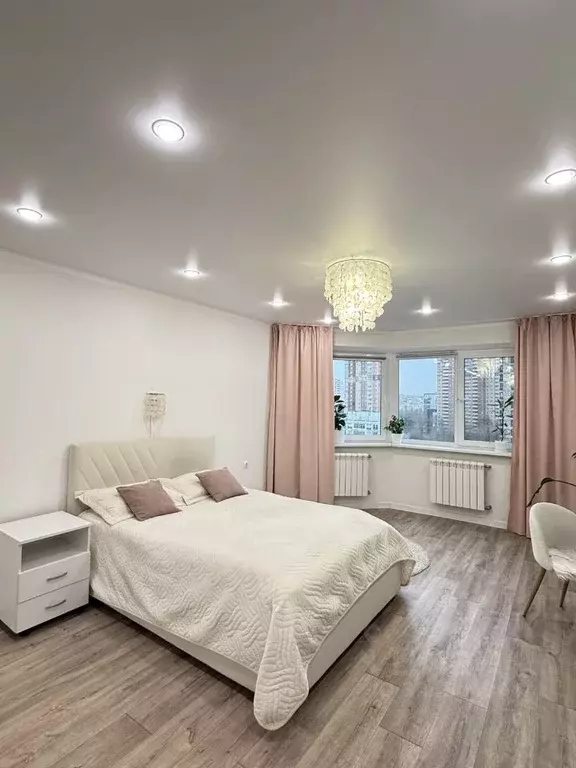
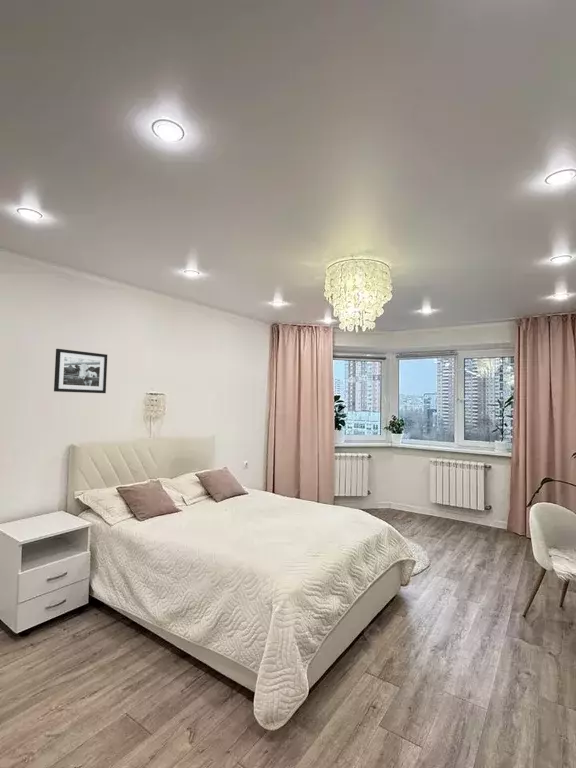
+ picture frame (82, 372)
